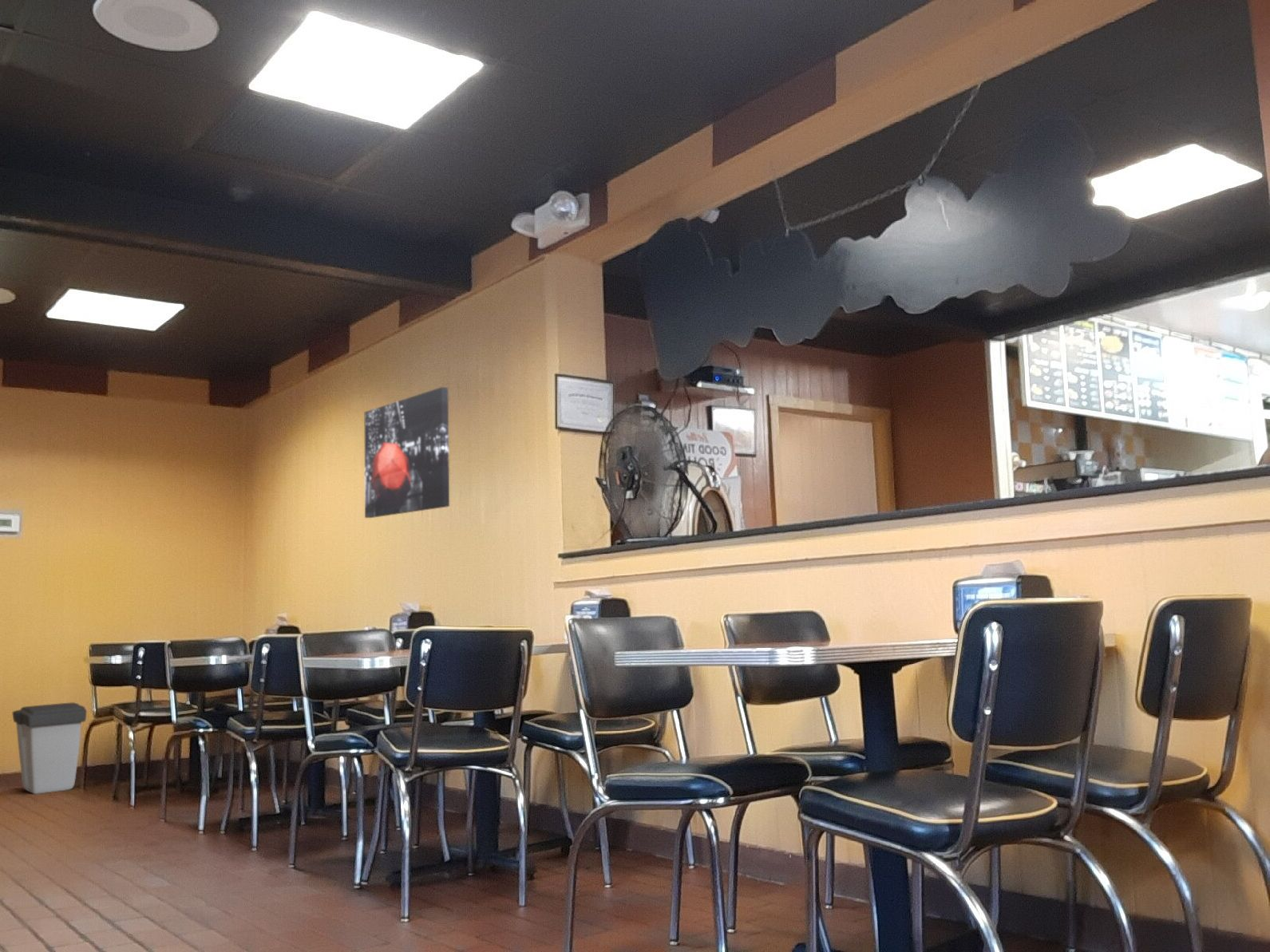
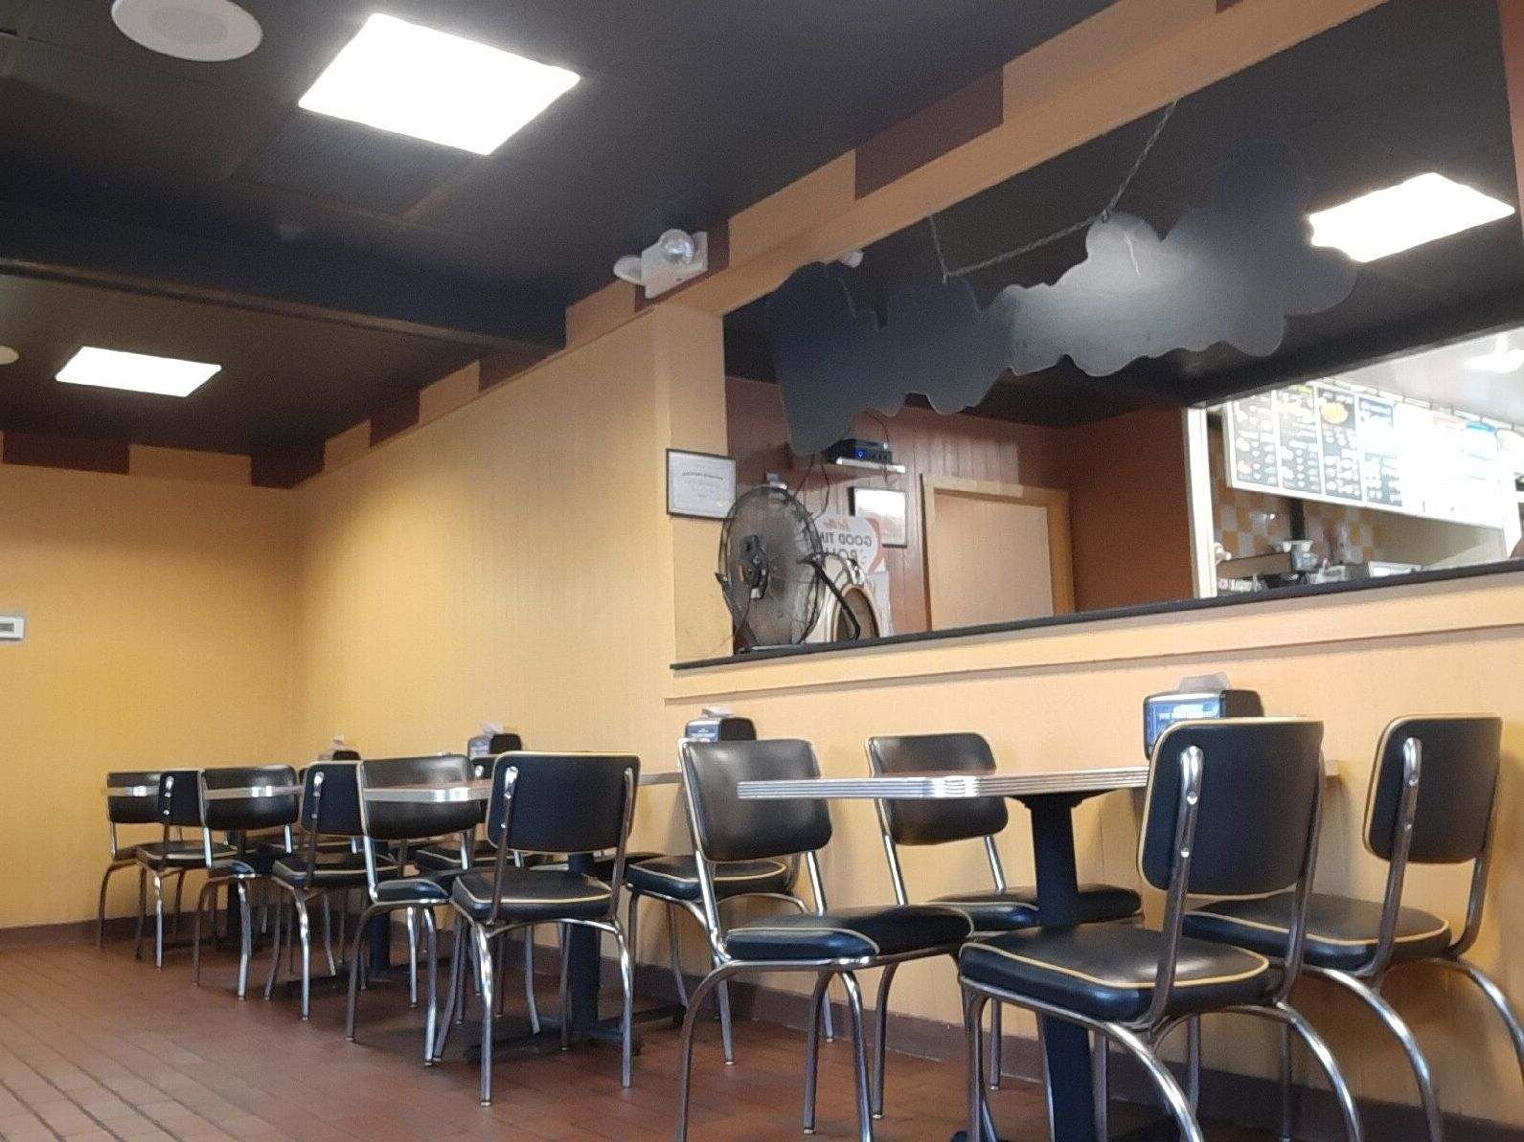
- trash can (47, 747)
- wall art (404, 456)
